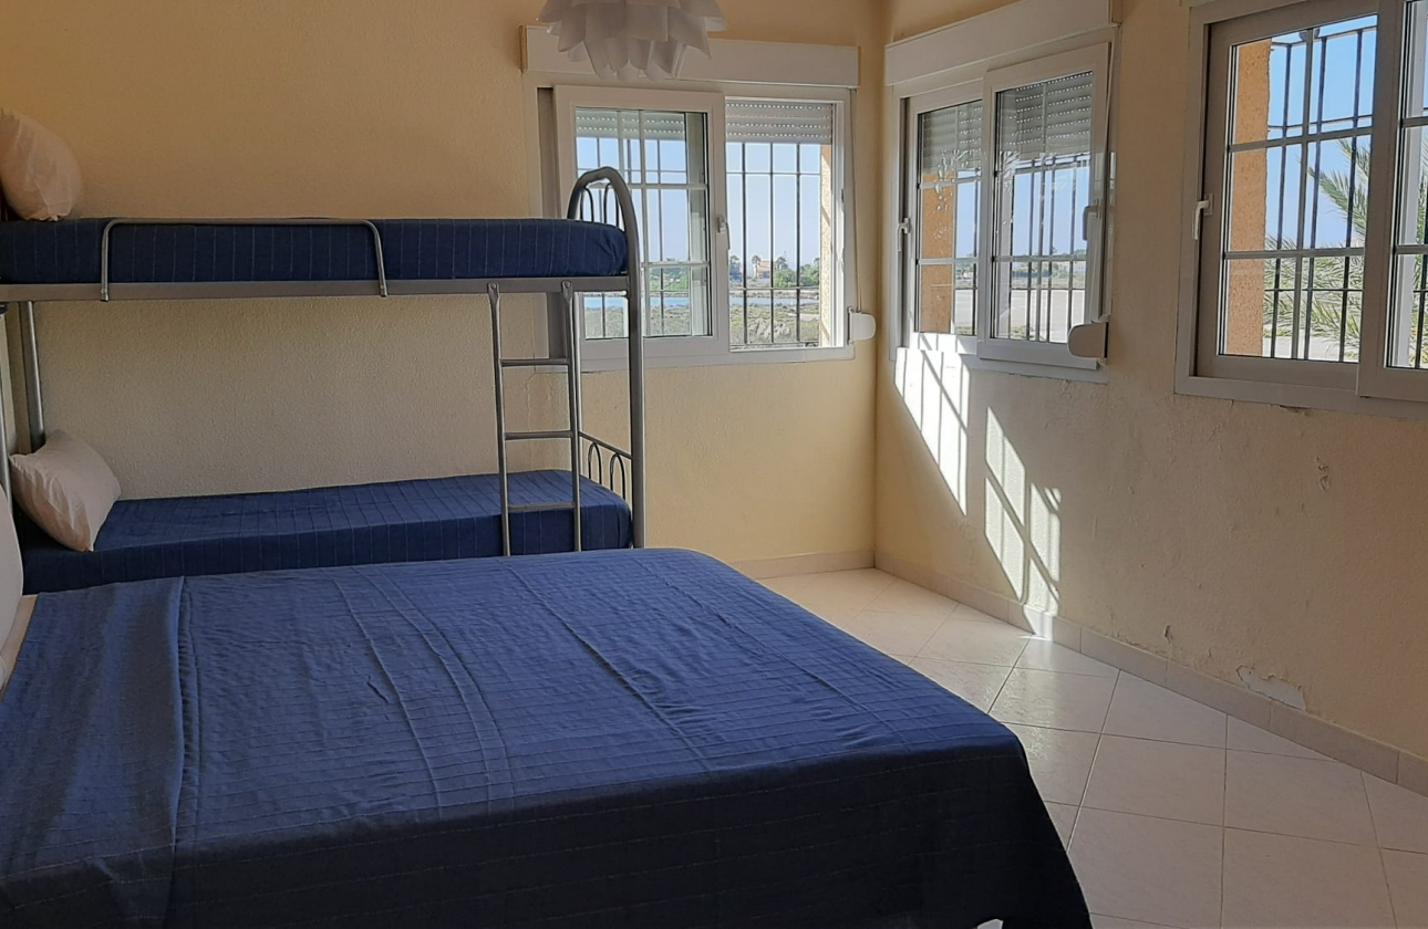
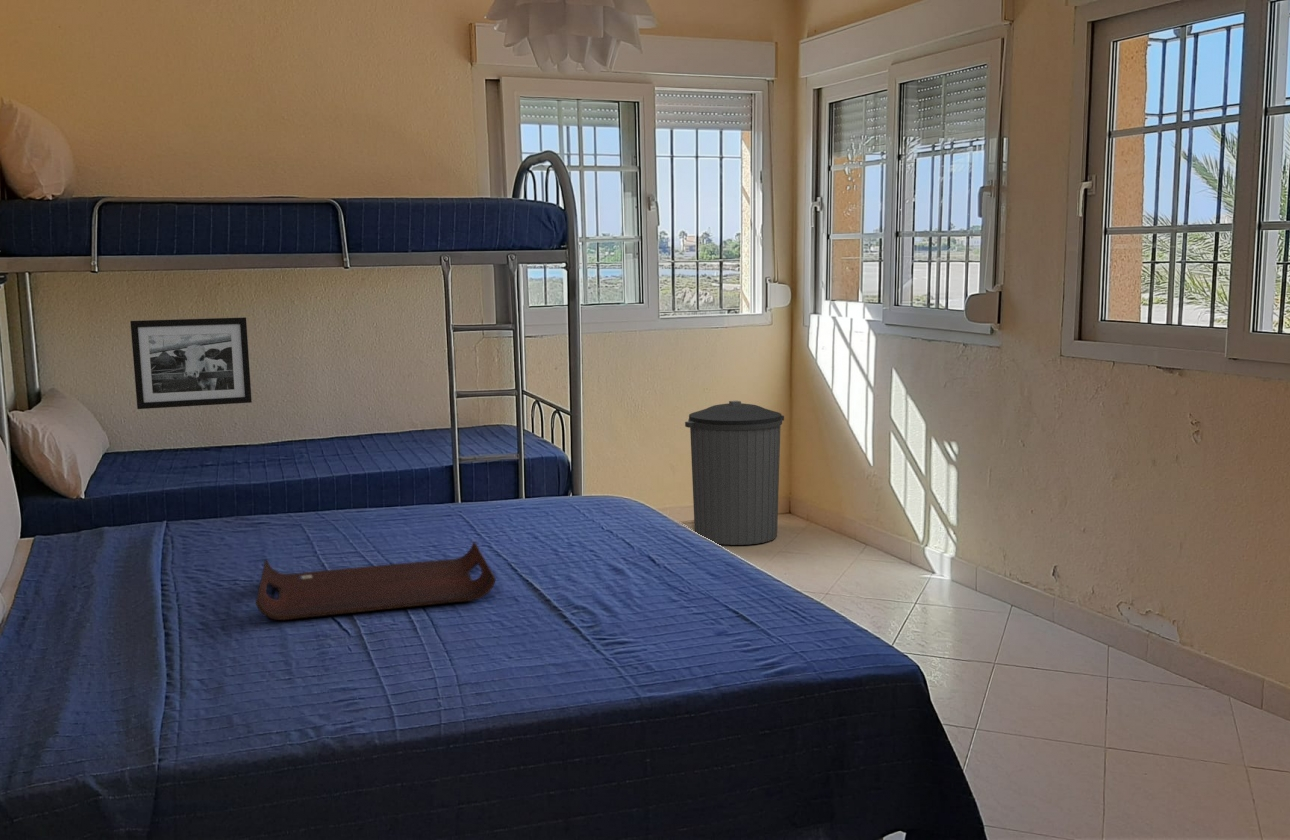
+ trash can (735, 468)
+ picture frame (192, 362)
+ serving tray (376, 578)
